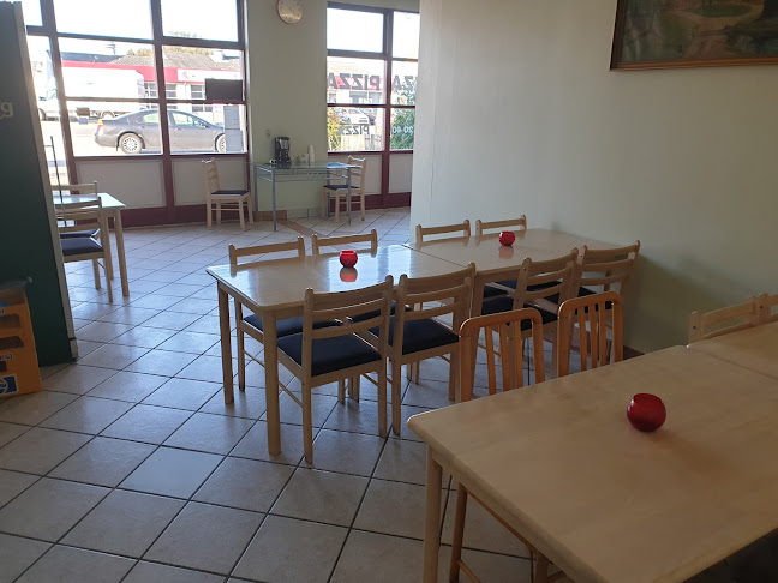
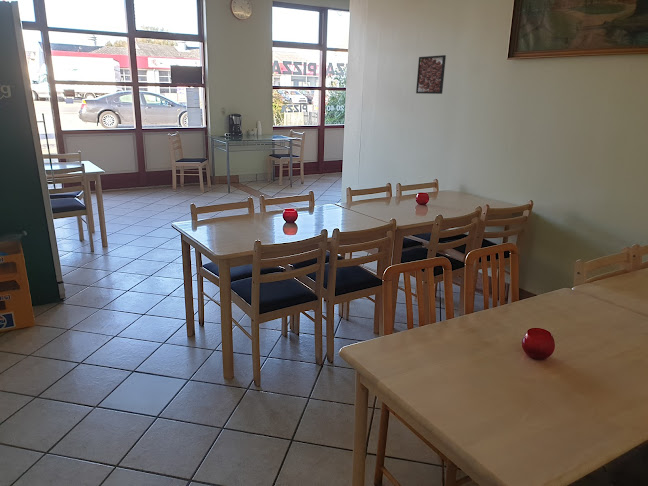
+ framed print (430, 75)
